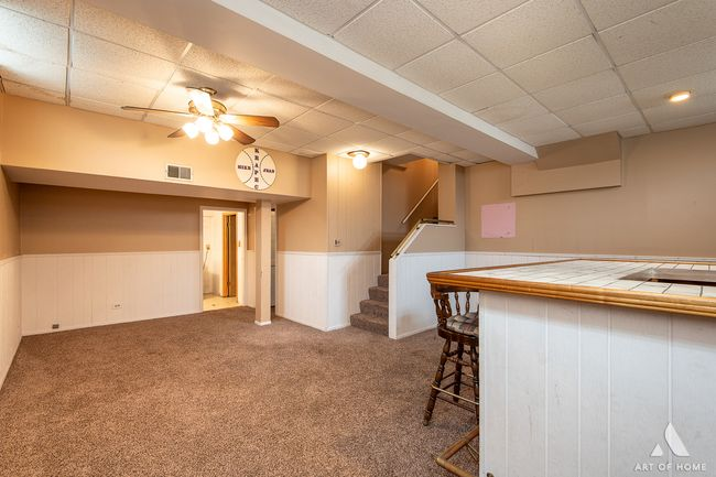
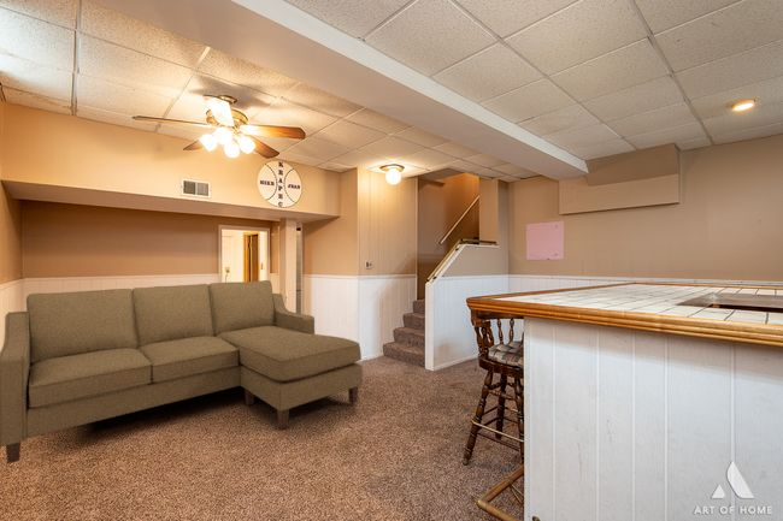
+ sofa (195, 349)
